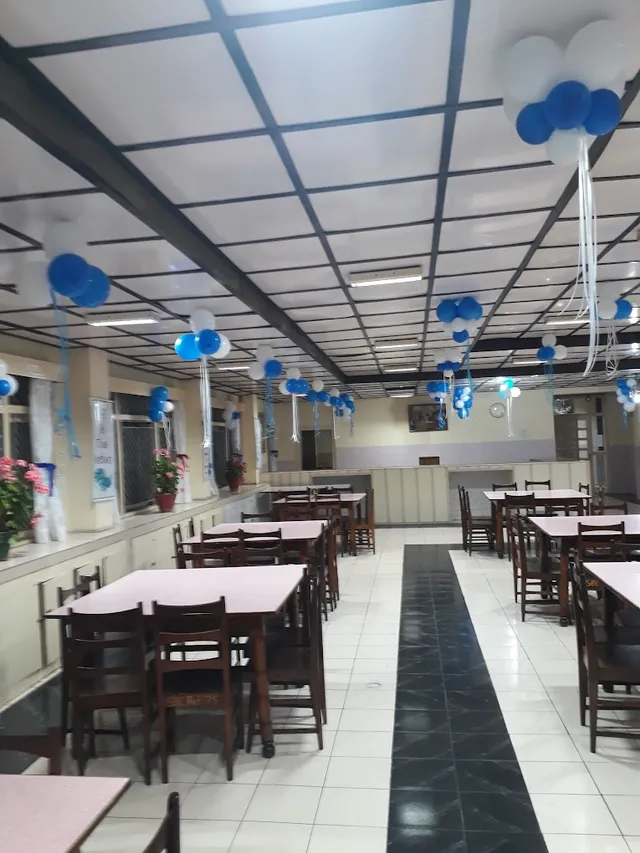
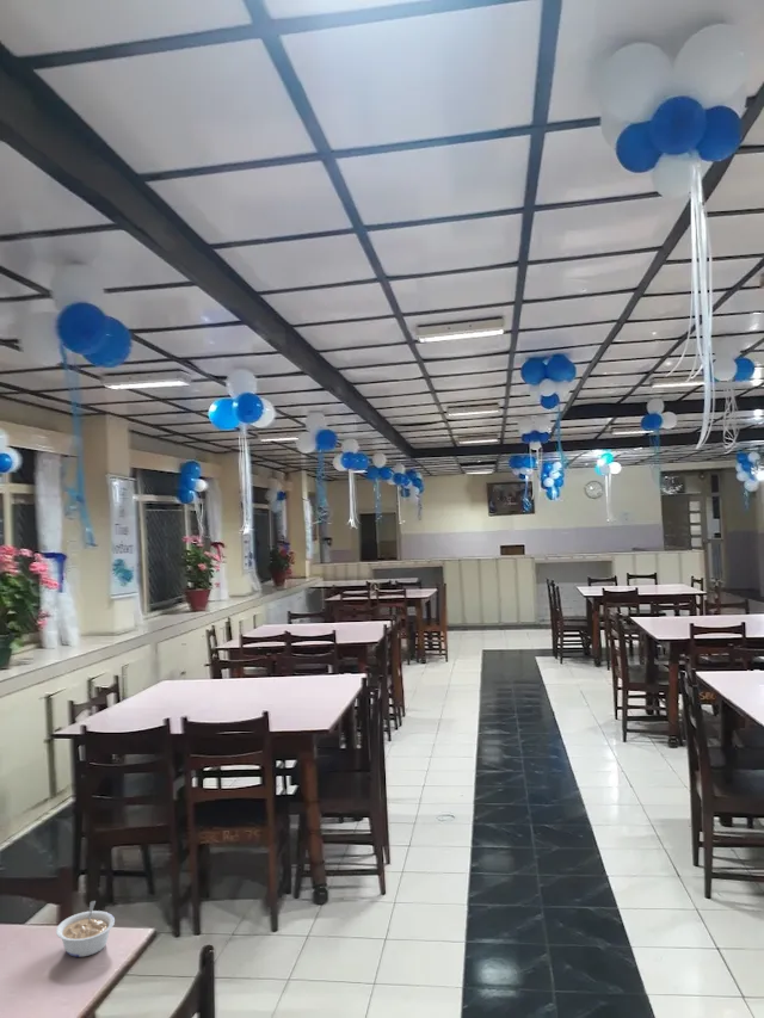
+ legume (85, 932)
